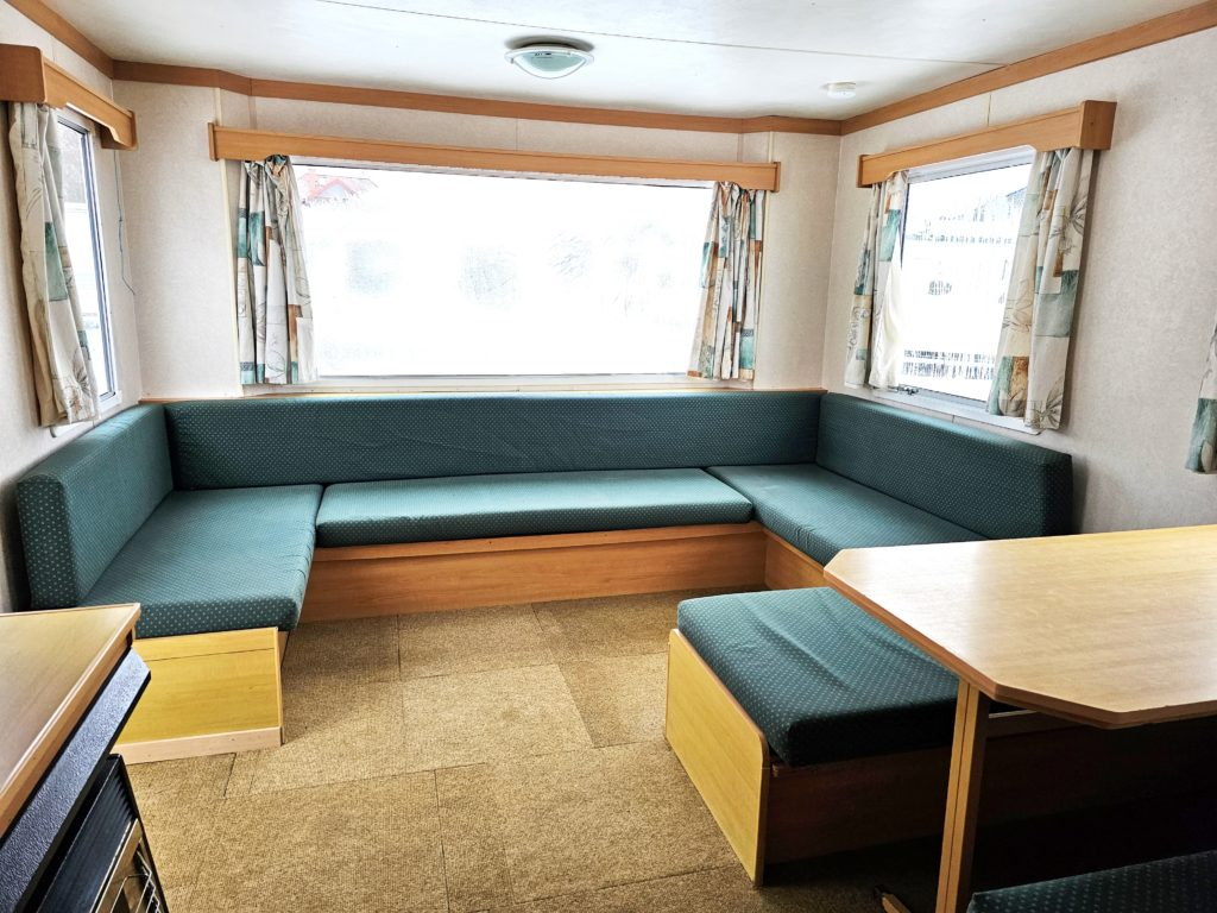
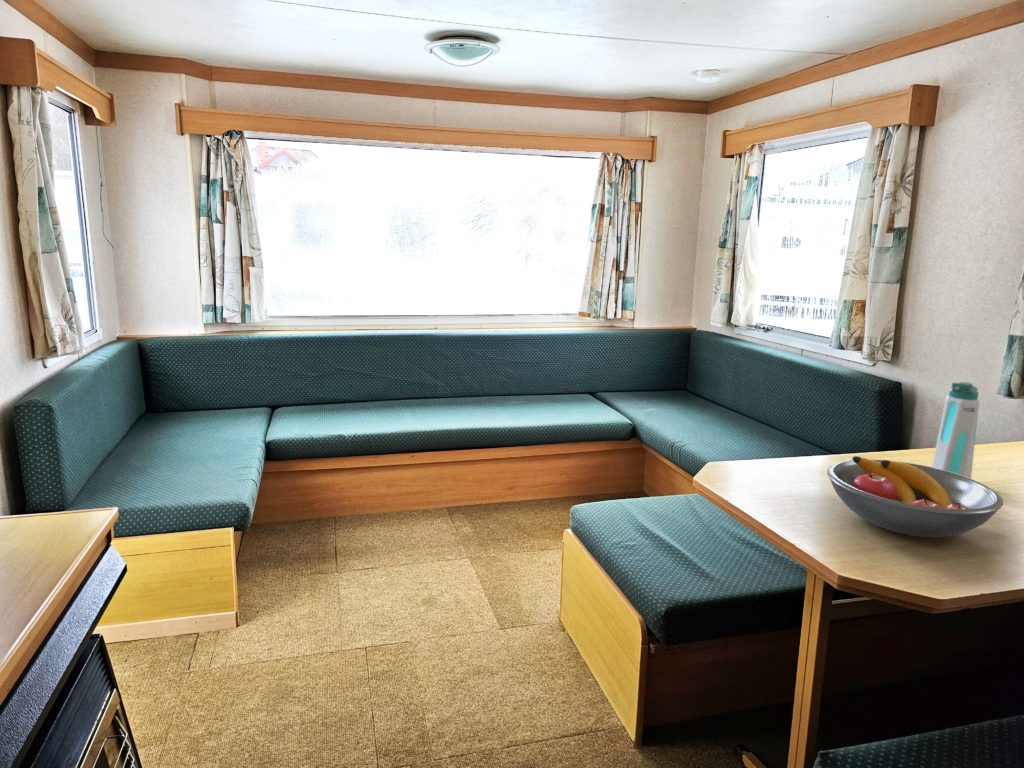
+ fruit bowl (908, 497)
+ water bottle (957, 433)
